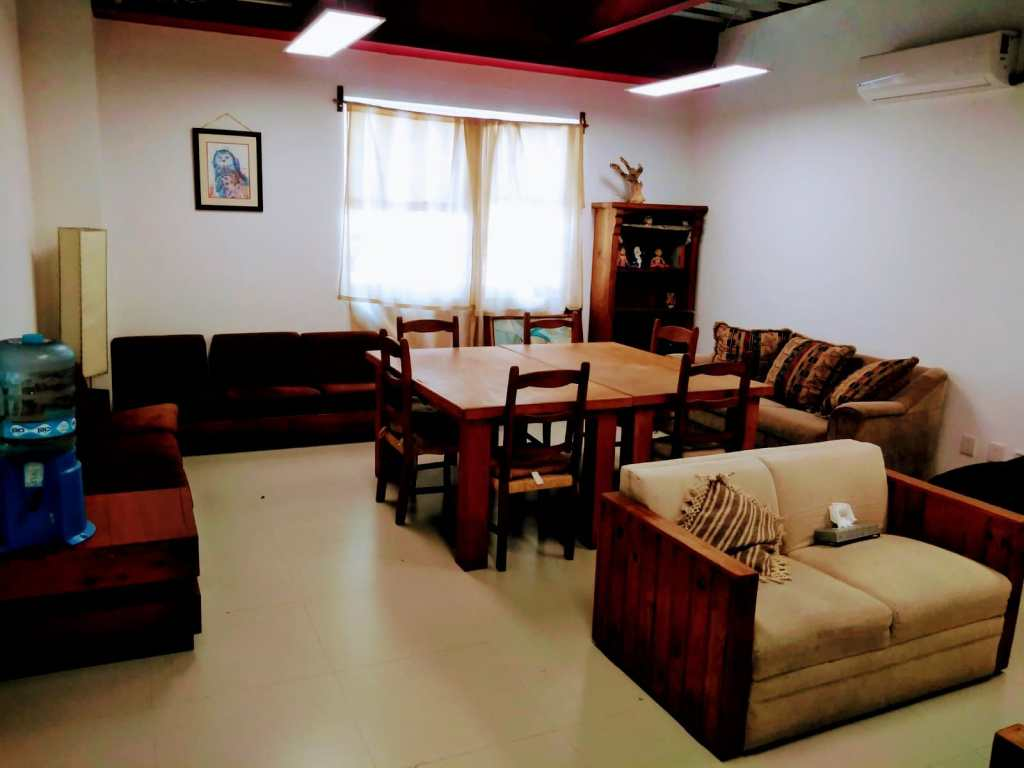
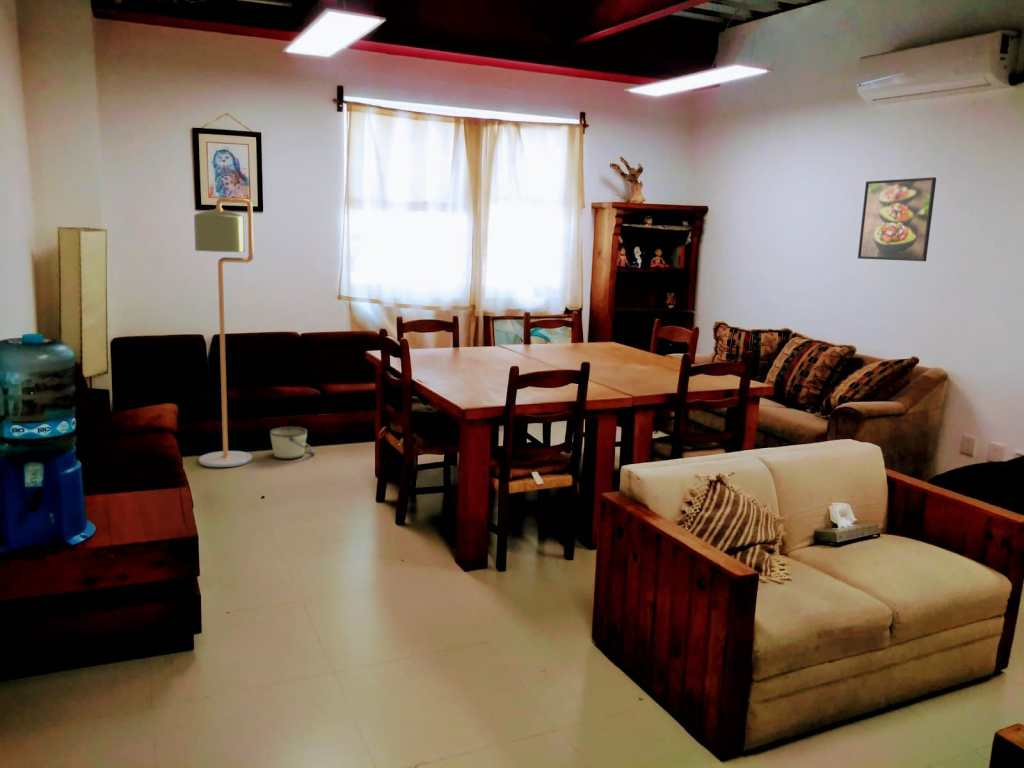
+ floor lamp (224, 332)
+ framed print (895, 220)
+ bucket (292, 442)
